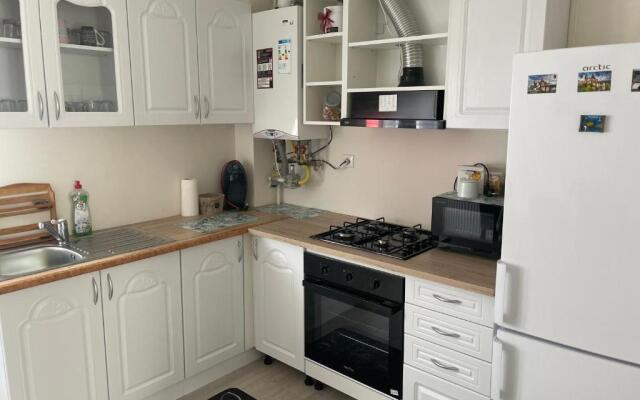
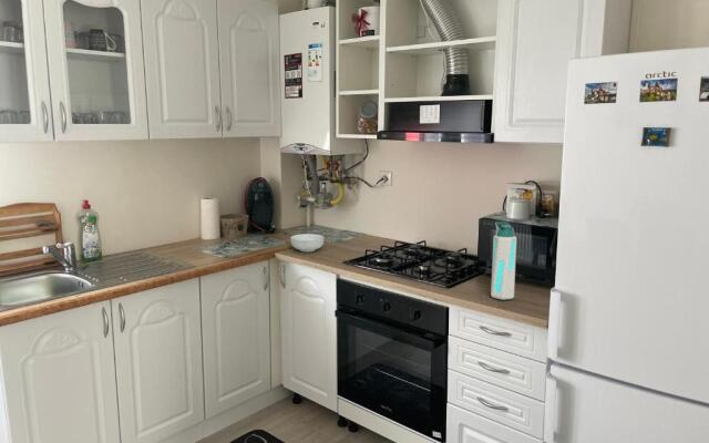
+ cereal bowl (307, 243)
+ water bottle (503, 260)
